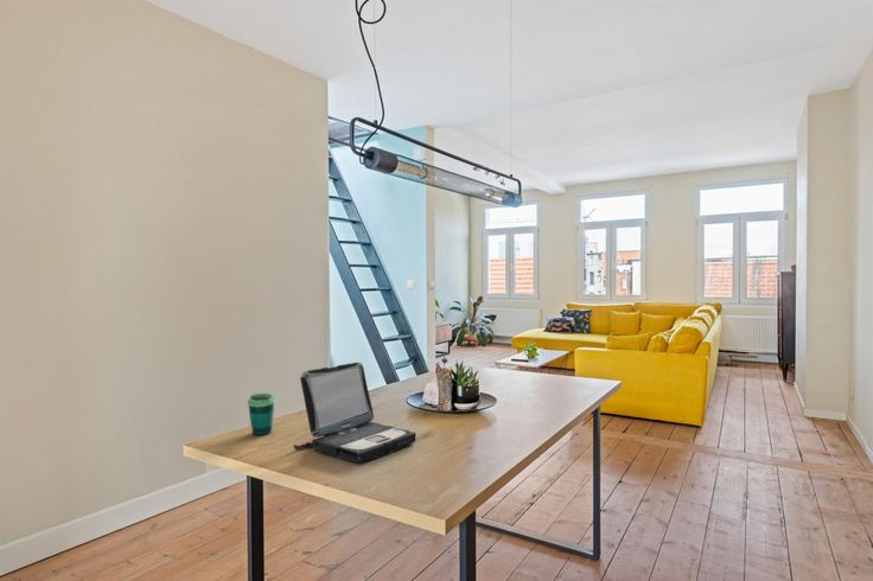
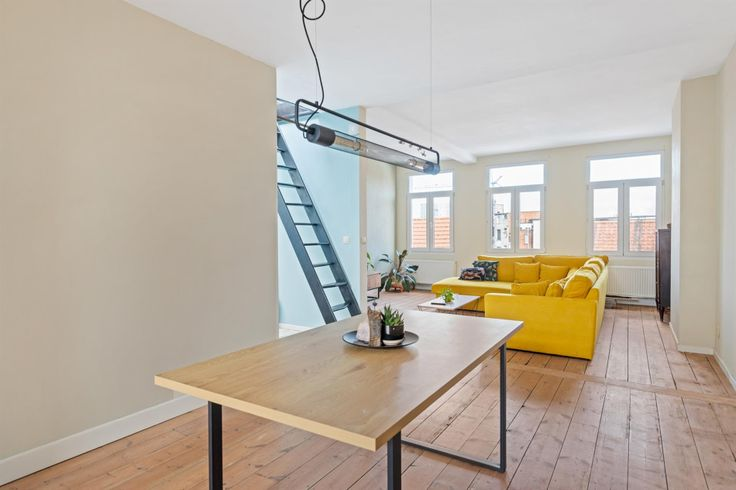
- cup (261, 414)
- laptop (356, 407)
